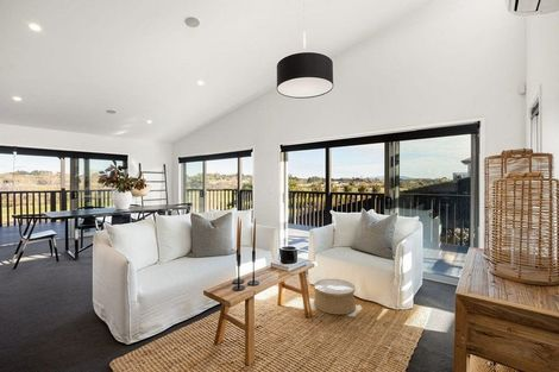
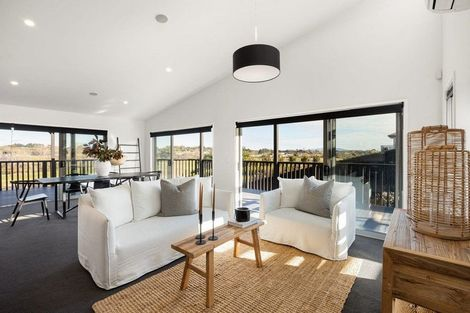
- woven basket (334, 295)
